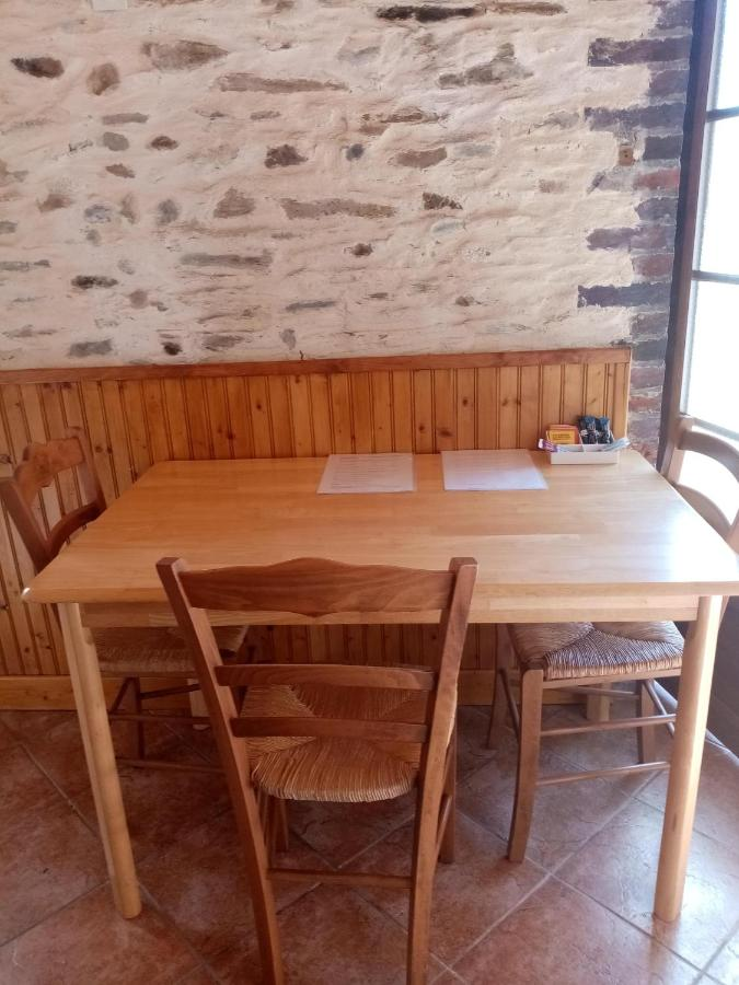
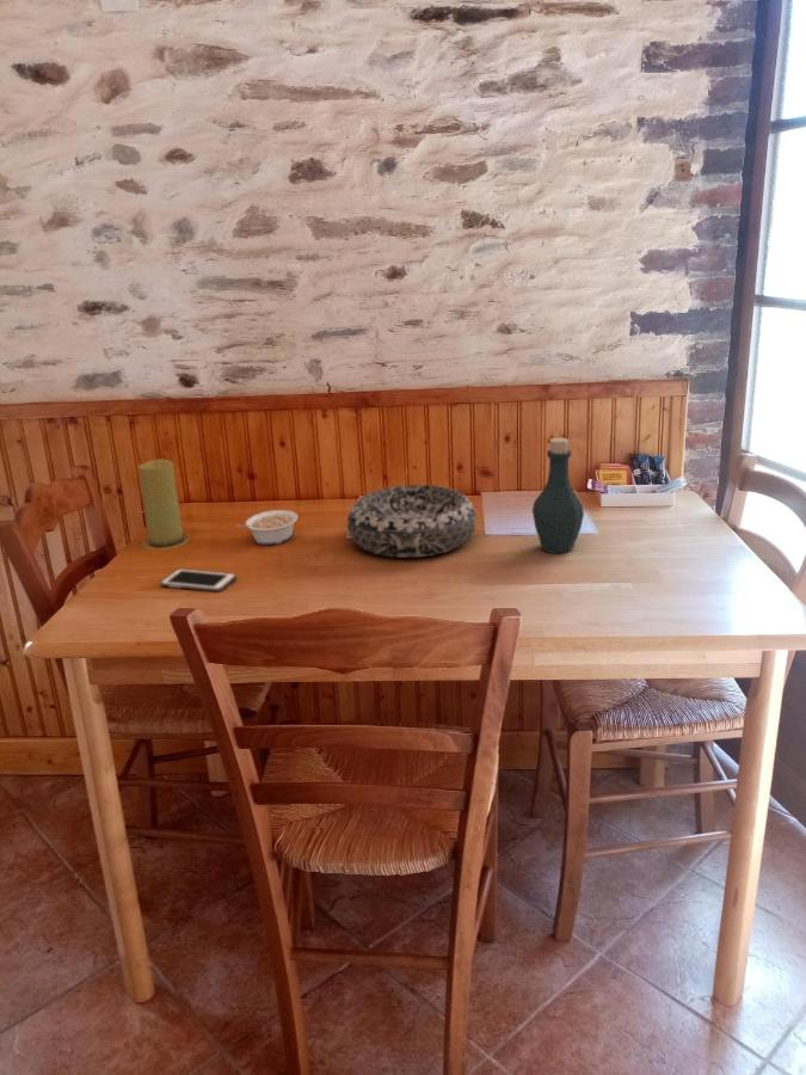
+ decorative bowl (411, 520)
+ cell phone (198, 579)
+ legume (271, 527)
+ bottle (558, 494)
+ candle (160, 502)
